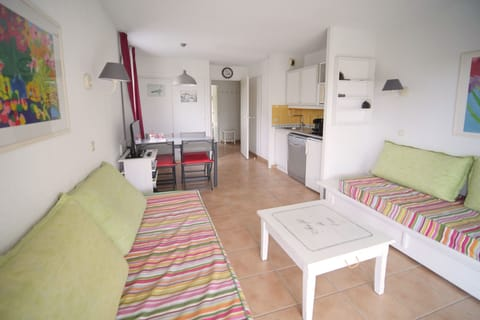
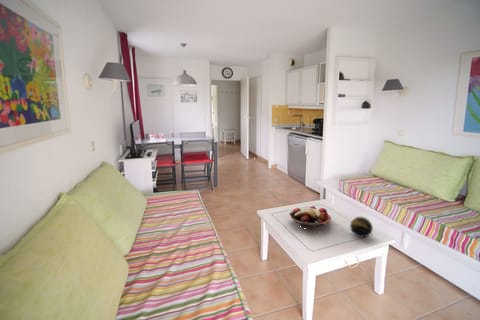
+ decorative orb (361, 226)
+ fruit basket (310, 215)
